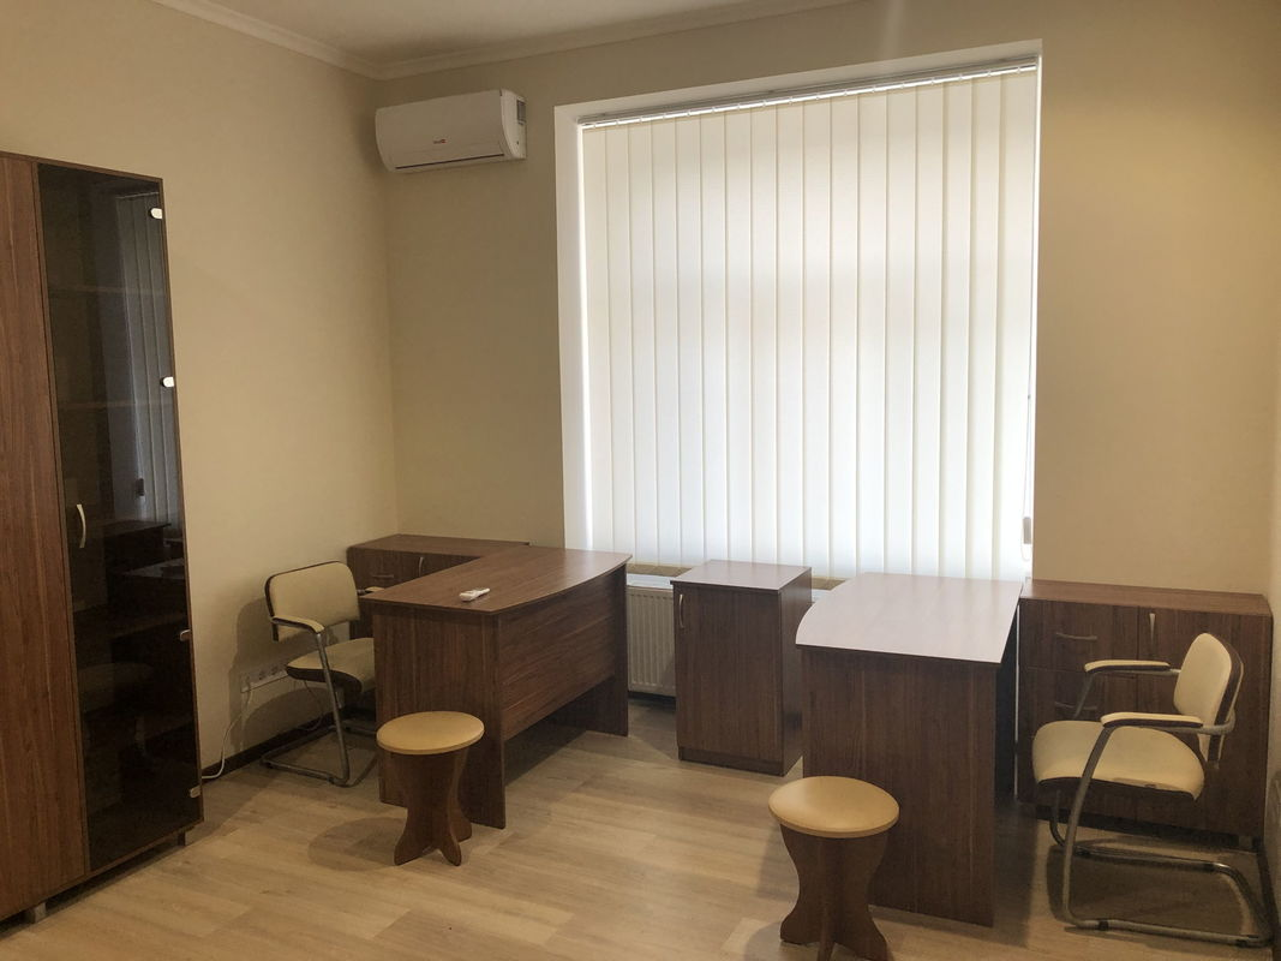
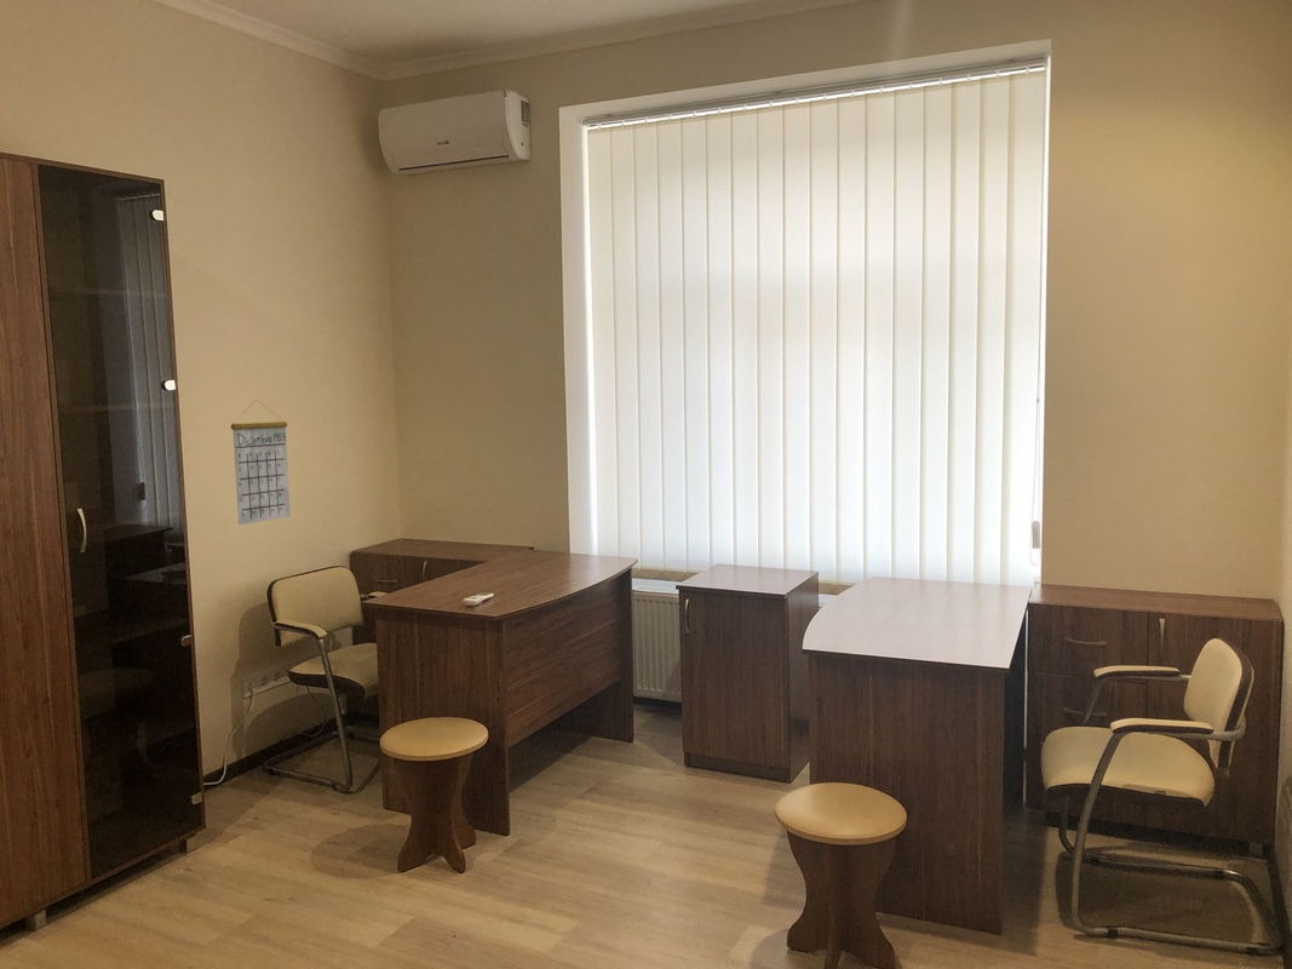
+ calendar (262, 460)
